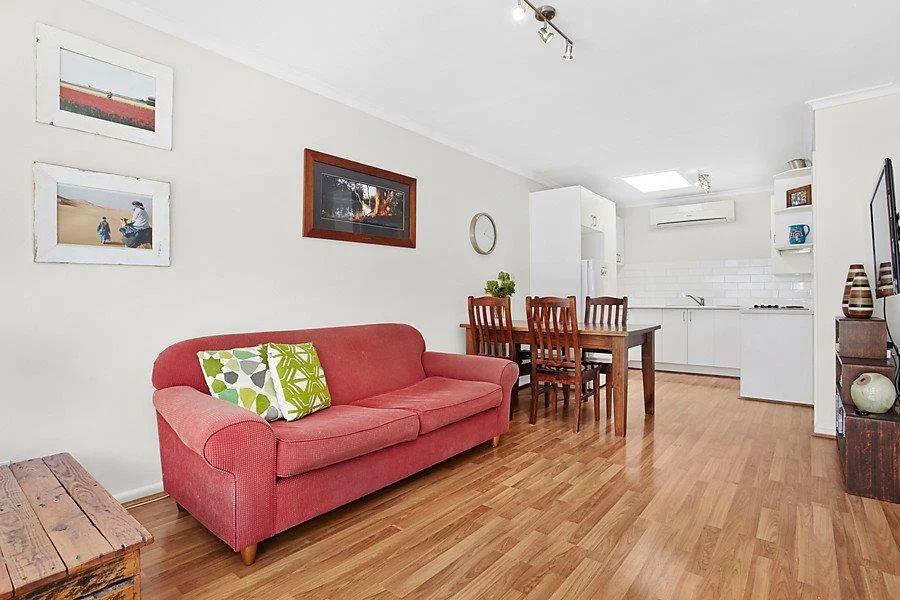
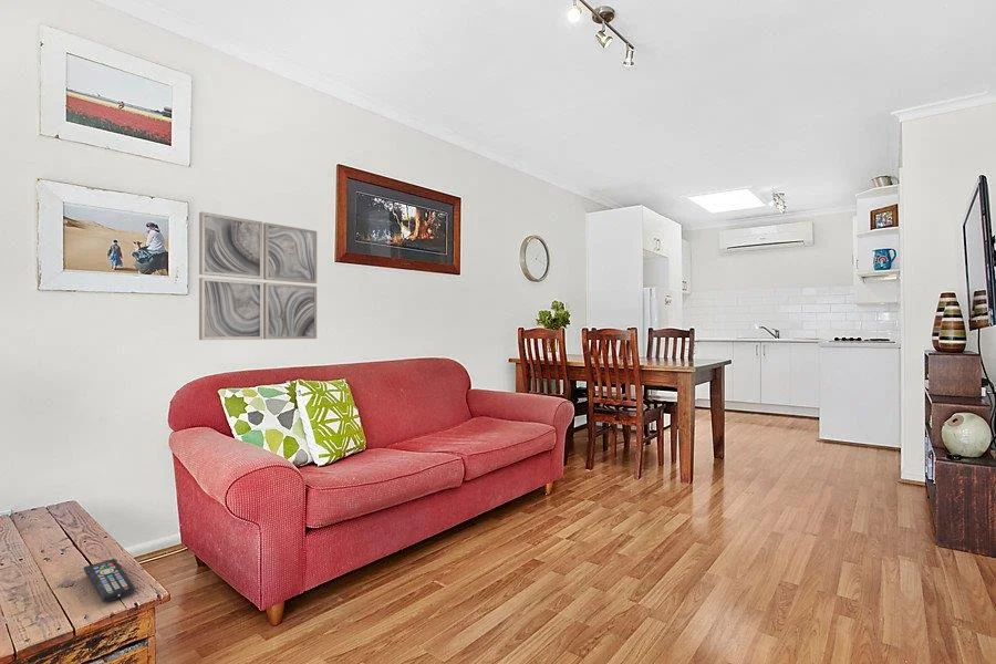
+ remote control (107, 578)
+ wall art (263, 279)
